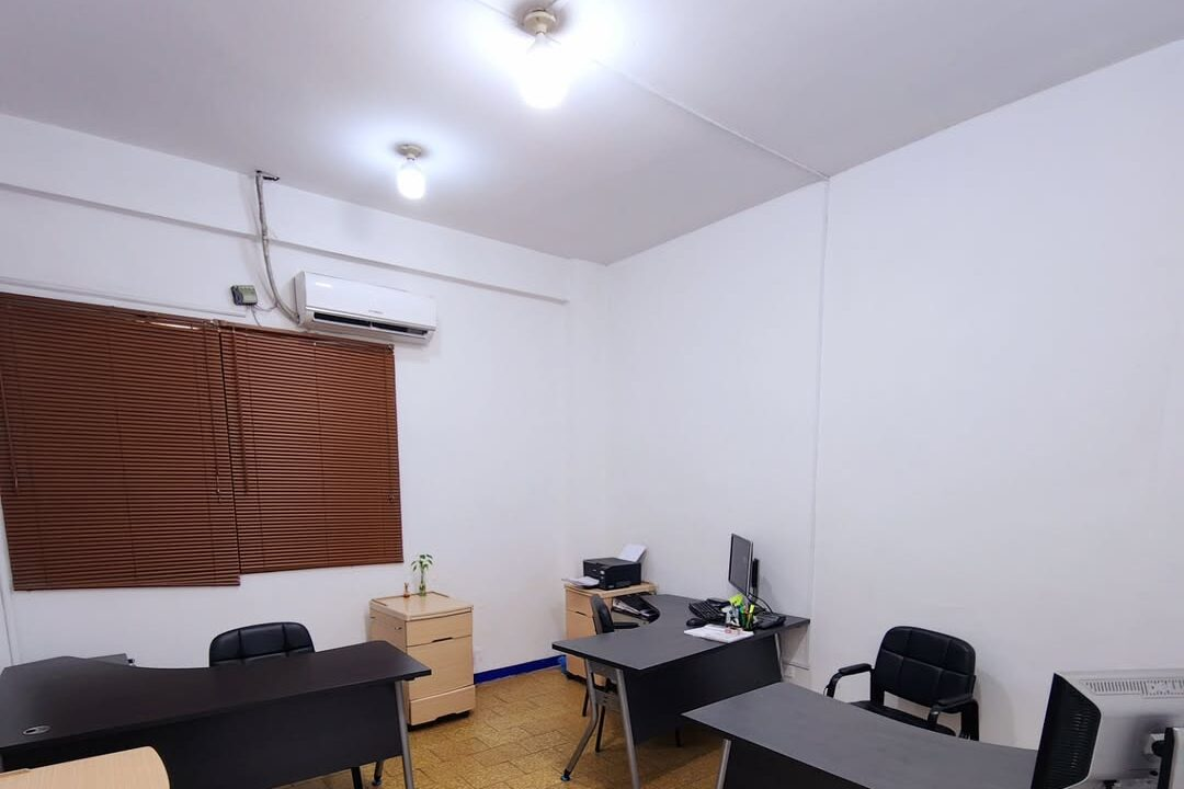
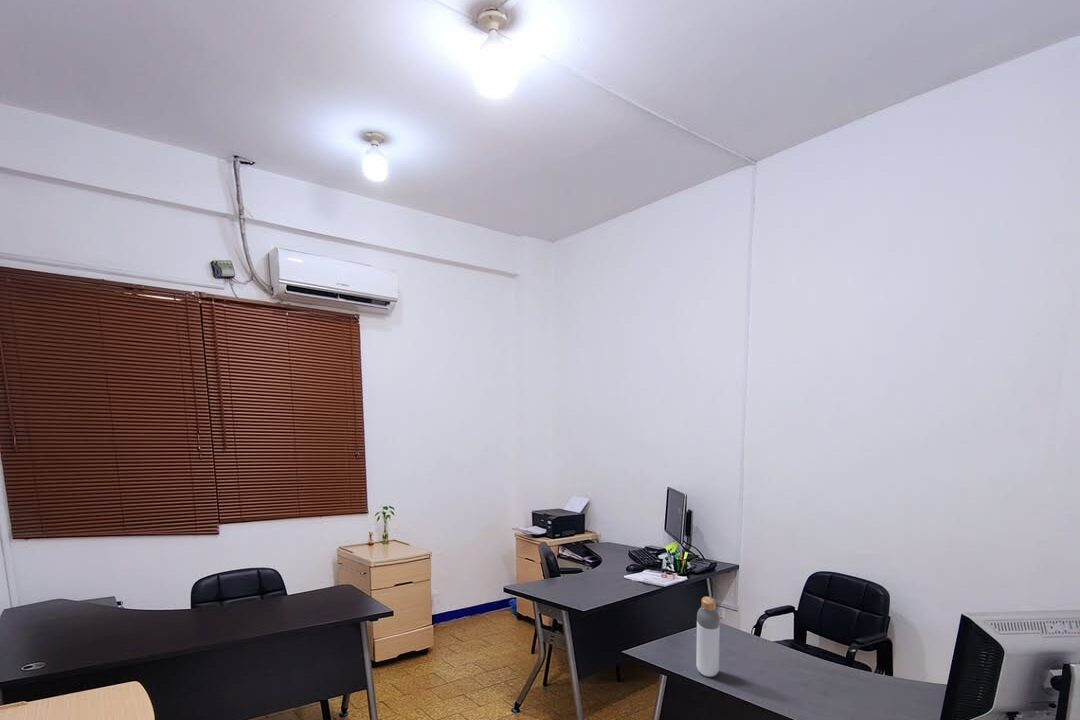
+ bottle (708, 635)
